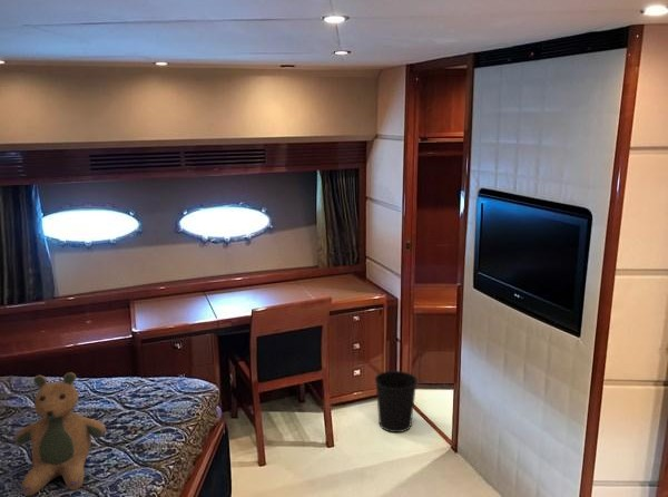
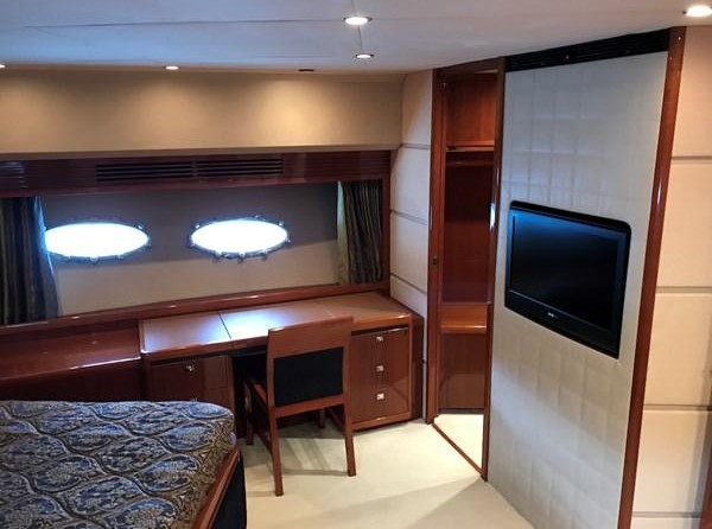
- teddy bear (55, 429)
- wastebasket (395, 401)
